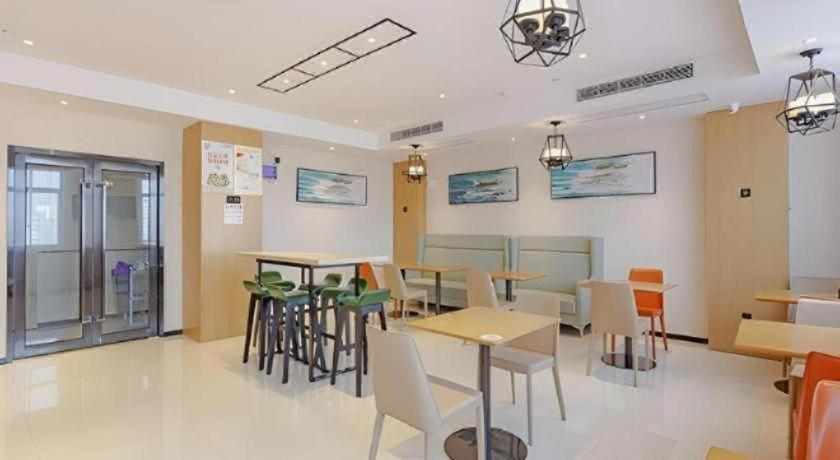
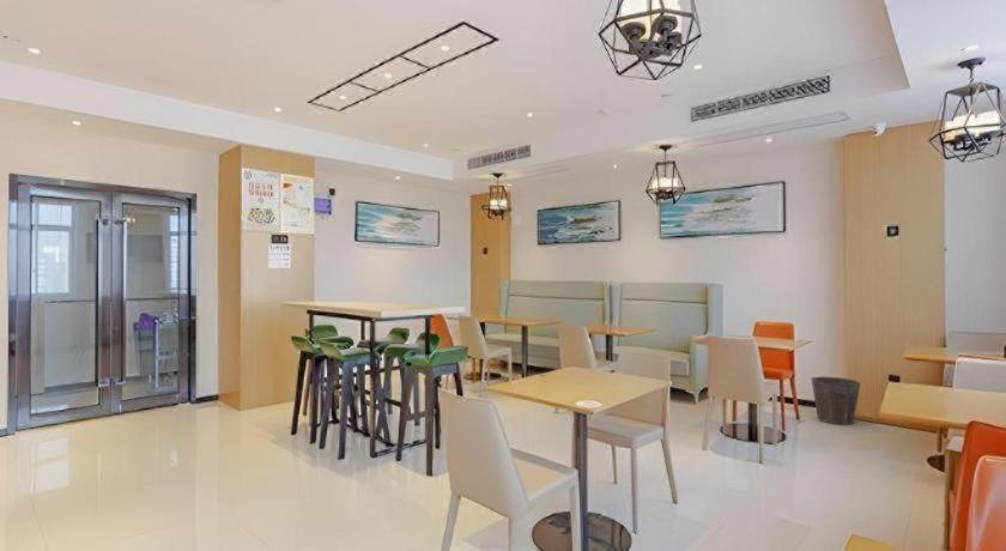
+ waste bin (835, 400)
